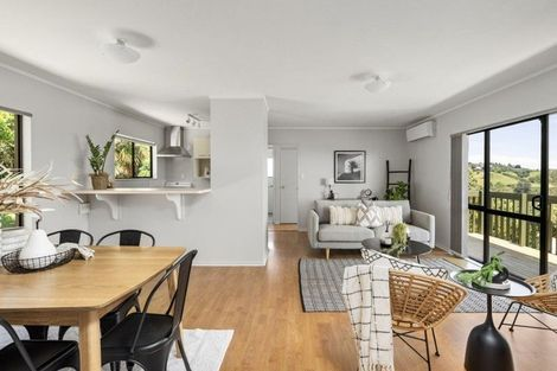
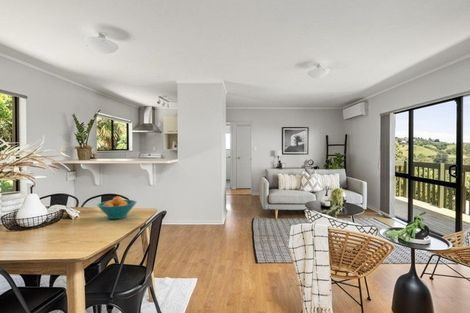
+ fruit bowl (117, 206)
